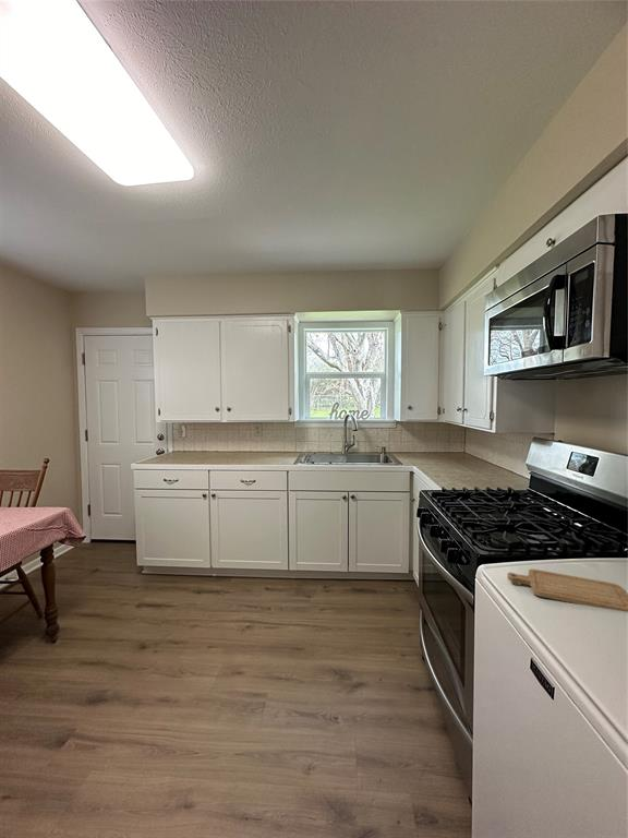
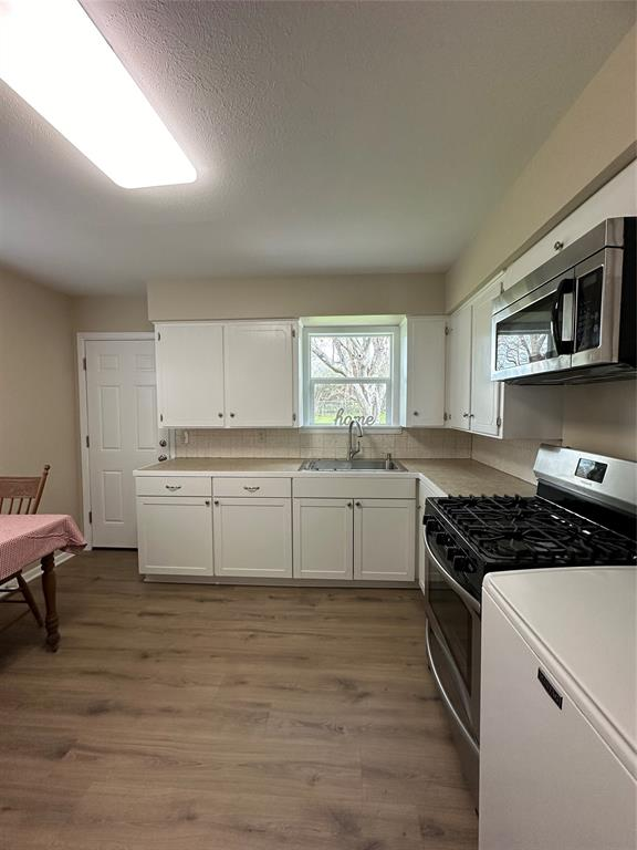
- chopping board (564, 587)
